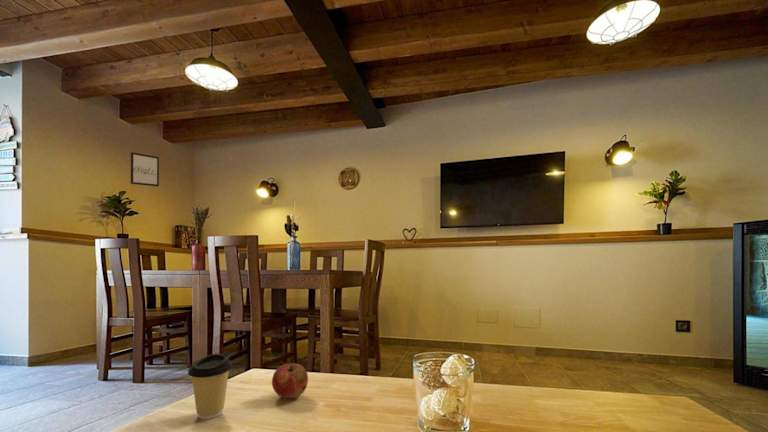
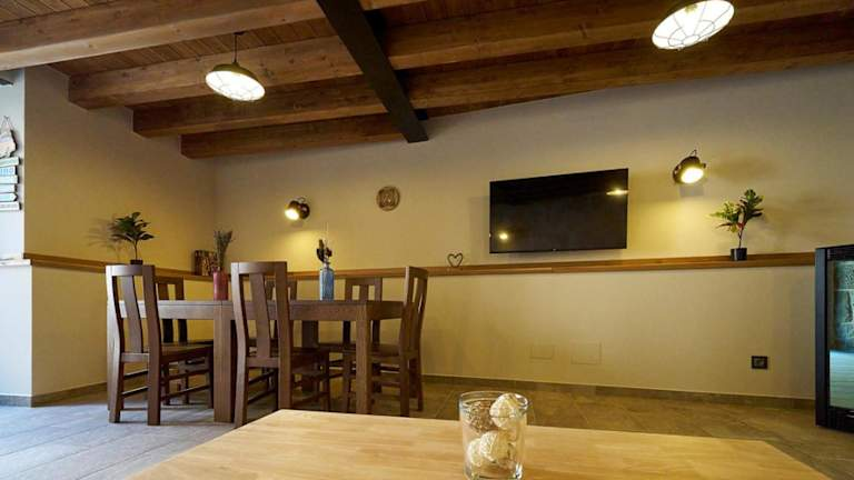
- wall art (145, 169)
- fruit (290, 379)
- coffee cup (210, 386)
